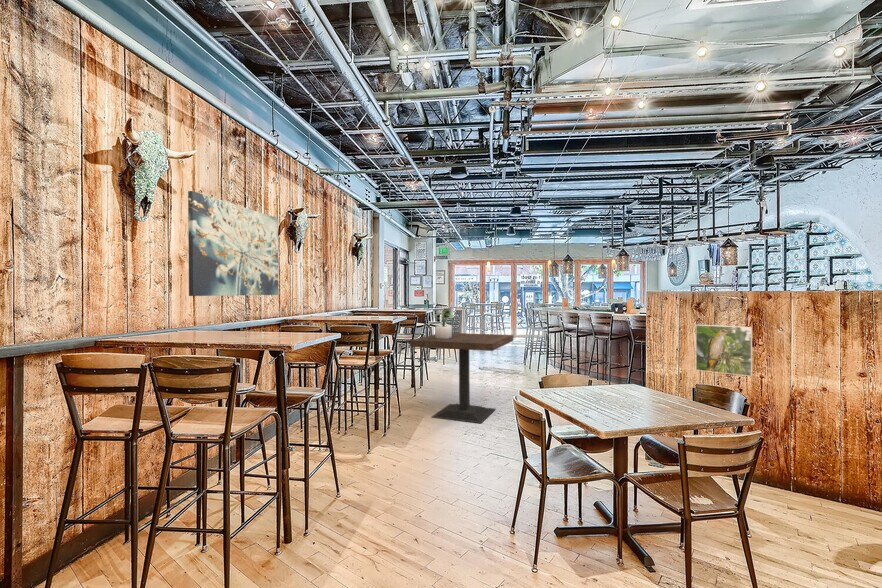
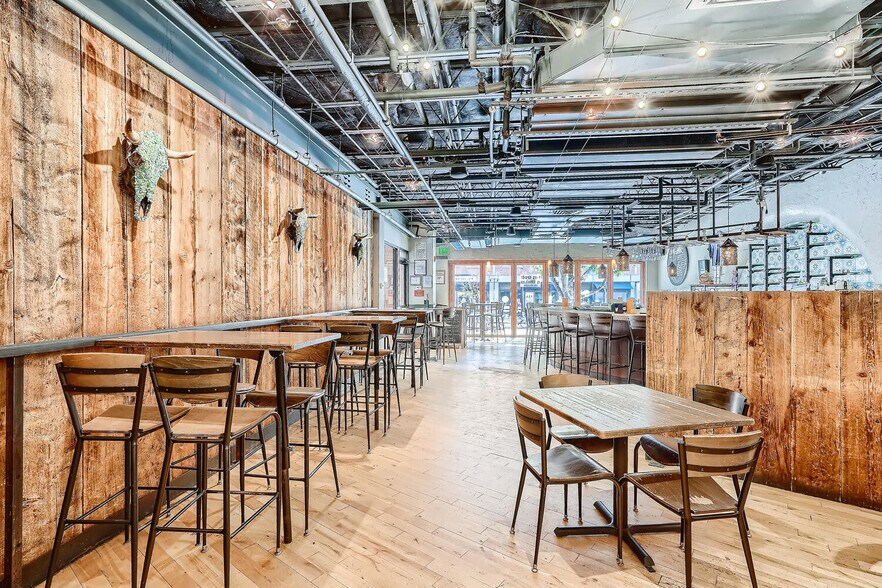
- dining table (464, 375)
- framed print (723, 349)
- wall art (240, 251)
- potted plant (444, 324)
